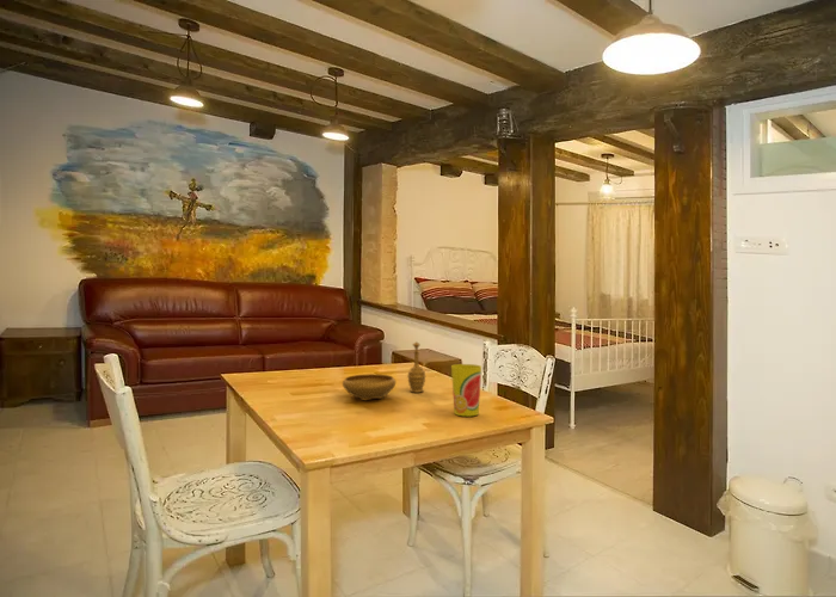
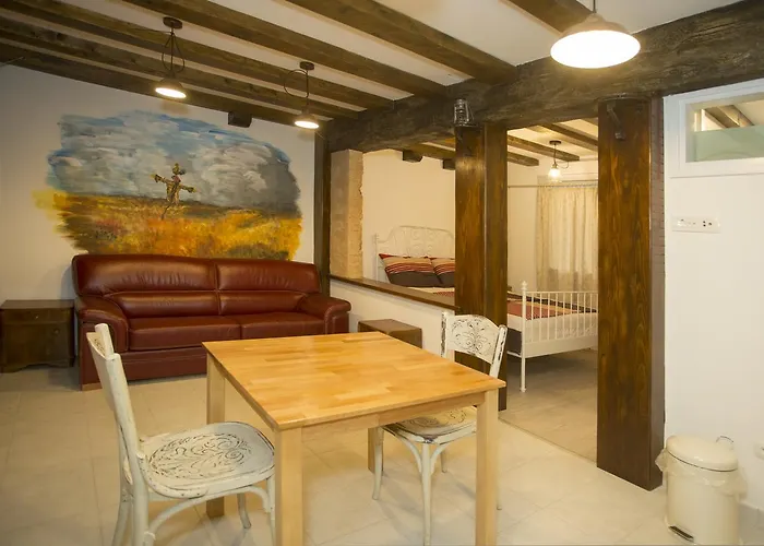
- decorative bowl (386, 375)
- cup (466, 389)
